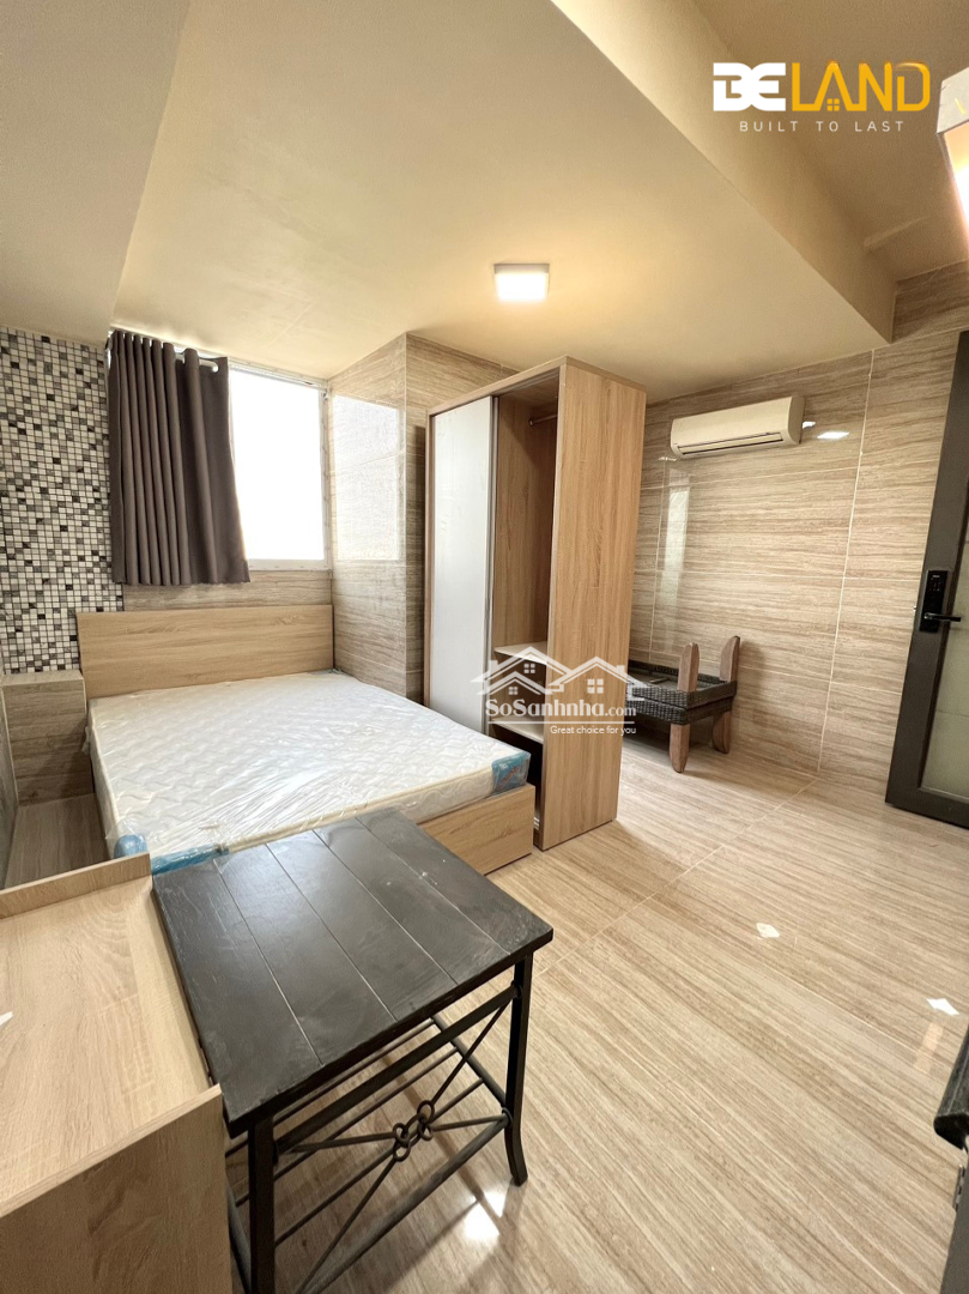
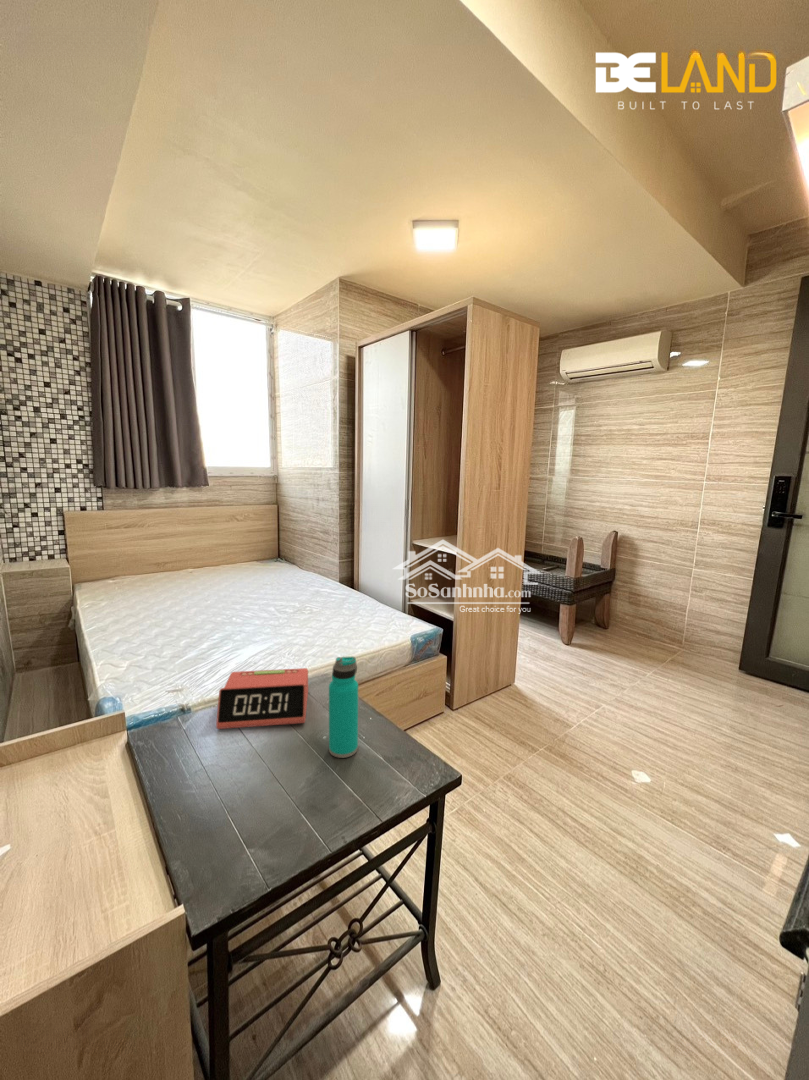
+ water bottle (343, 704)
+ alarm clock (265, 693)
